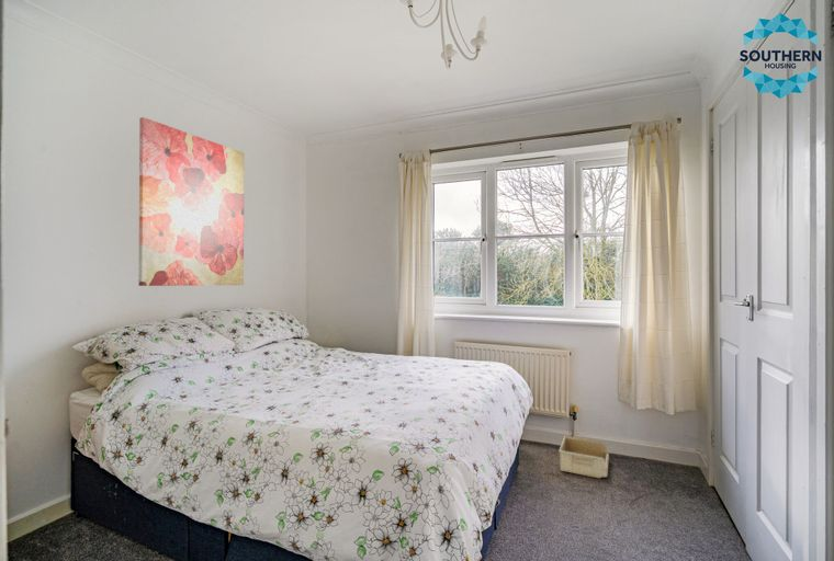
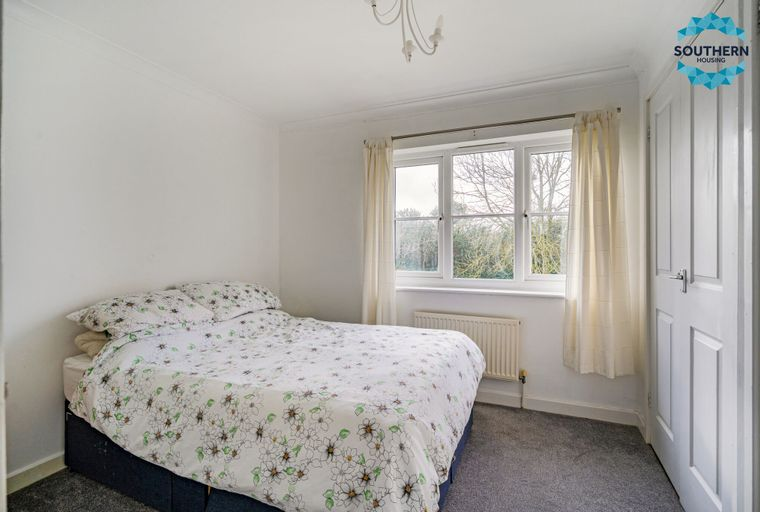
- wall art (198, 210)
- storage bin (584, 456)
